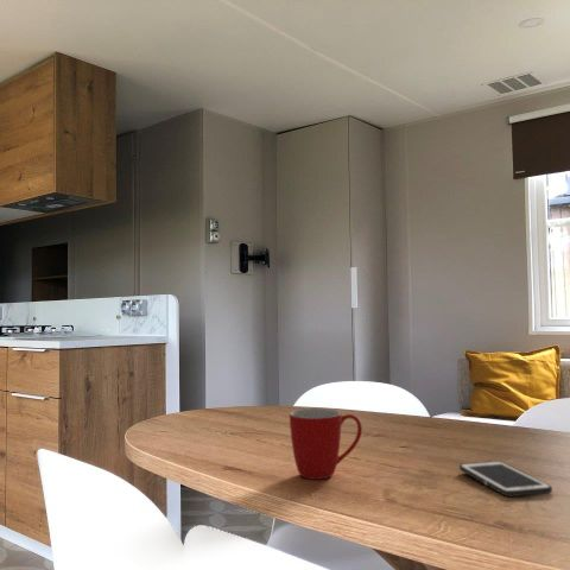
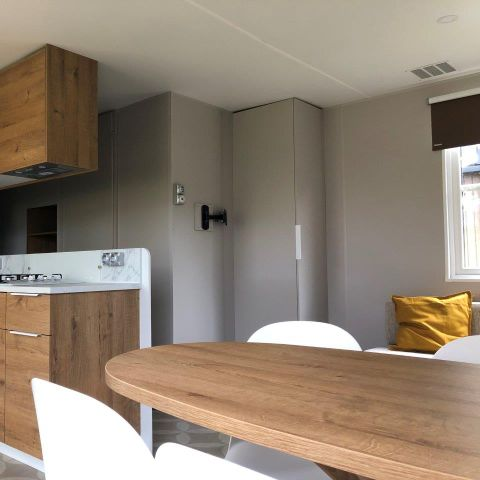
- mug (325, 443)
- cell phone (502, 477)
